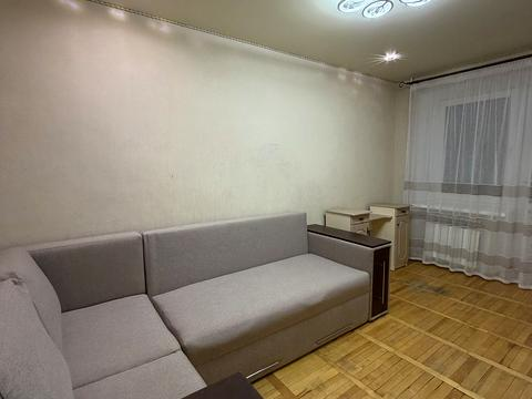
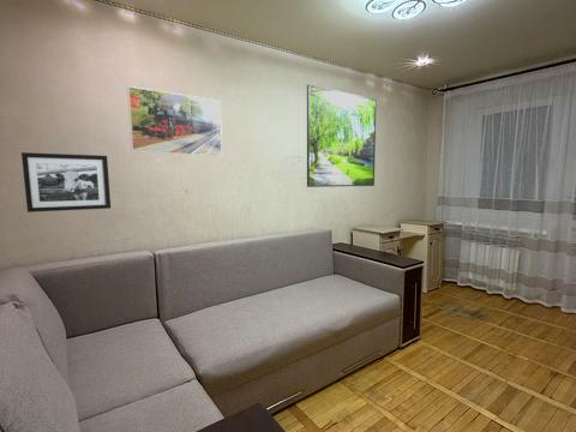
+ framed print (179, 124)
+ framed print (343, 139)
+ picture frame (68, 182)
